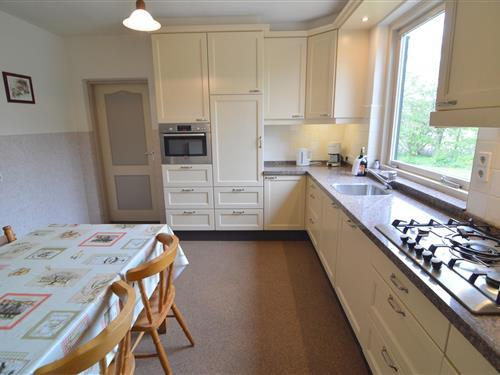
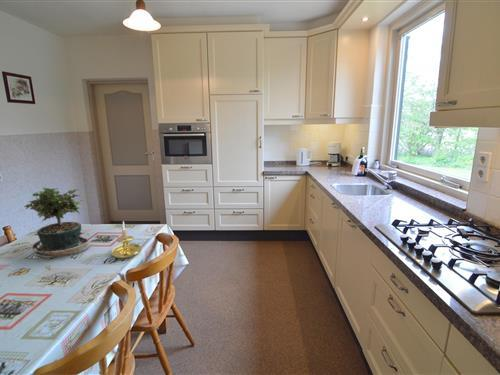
+ candle holder (124, 238)
+ potted plant (52, 217)
